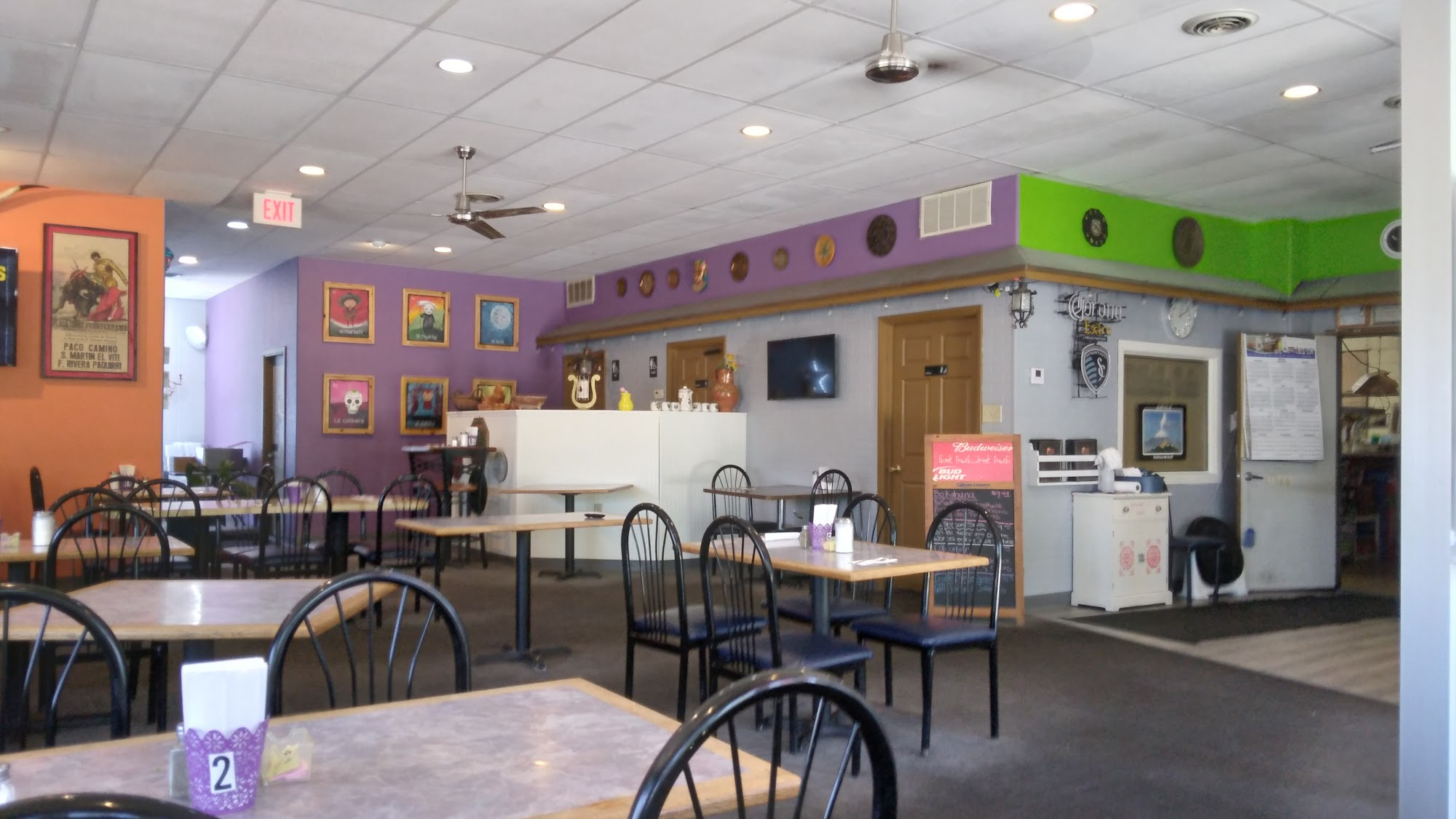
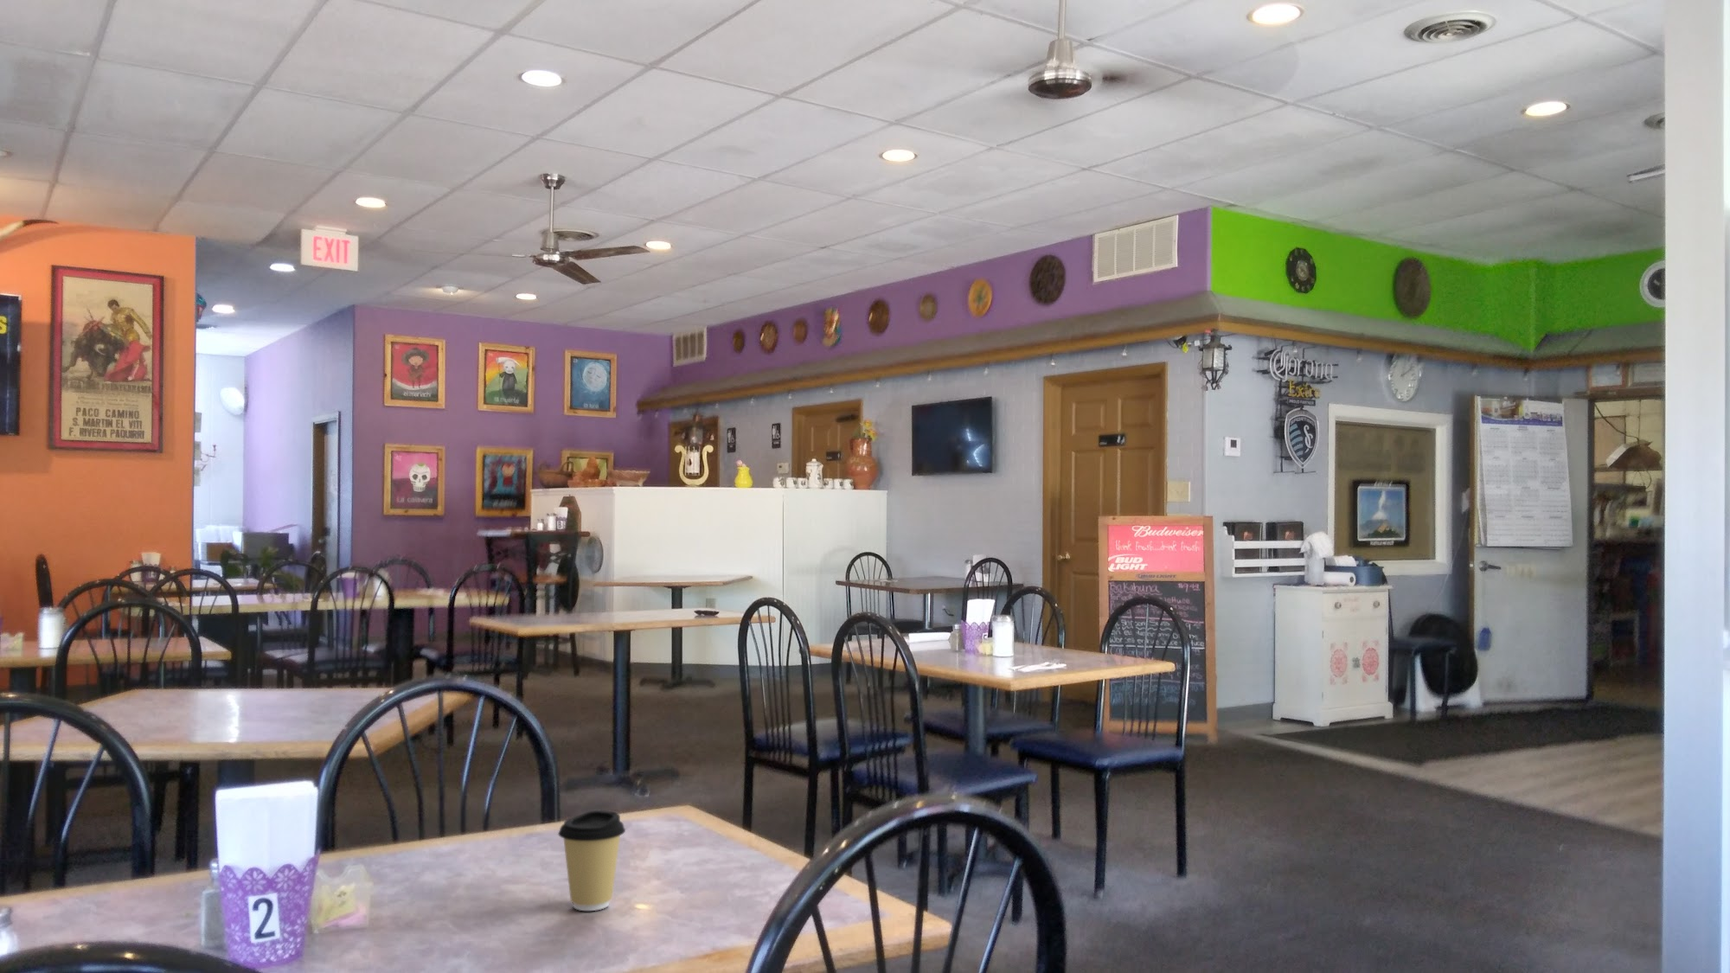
+ coffee cup (592, 860)
